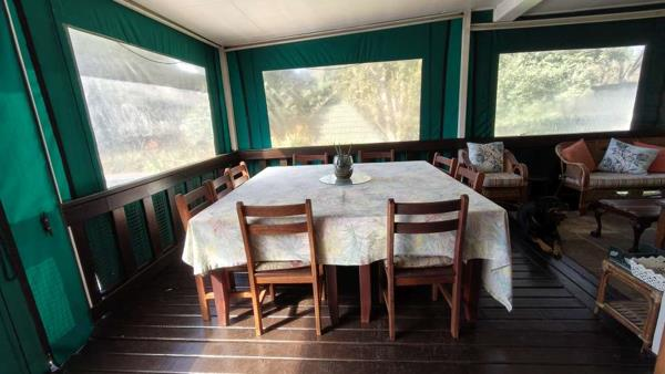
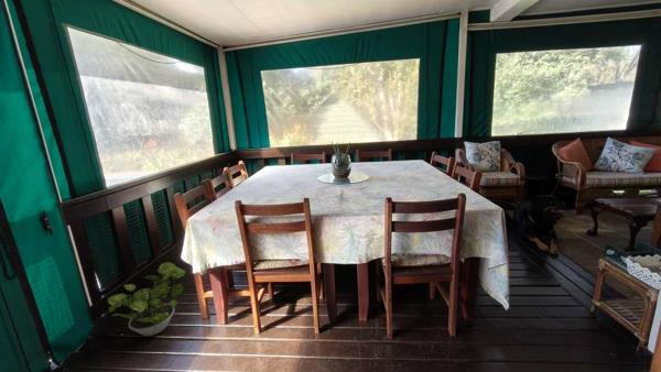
+ potted plant (153, 300)
